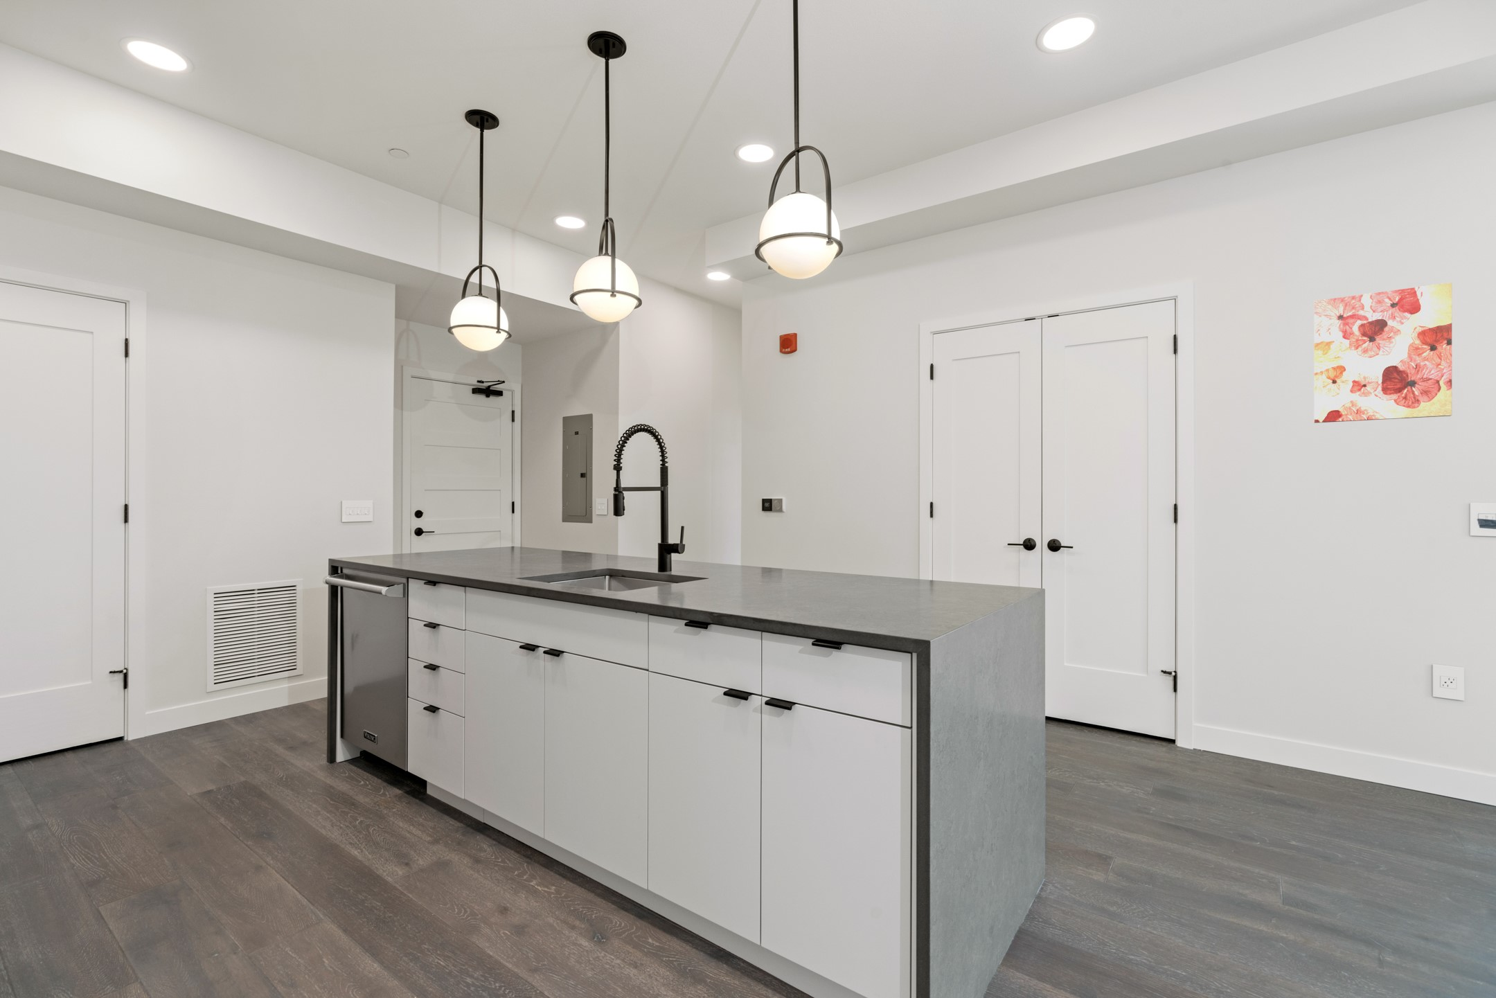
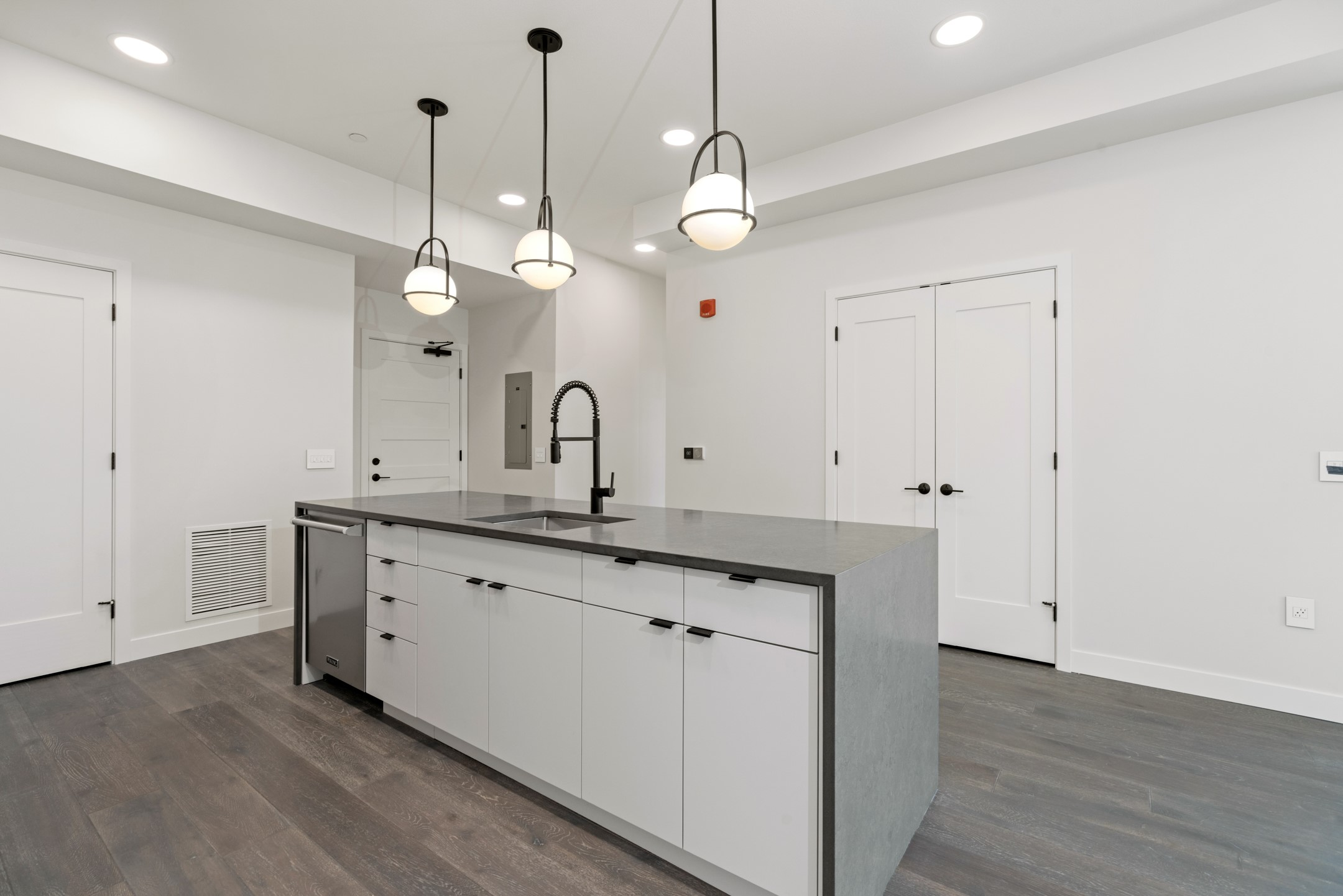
- wall art (1380, 356)
